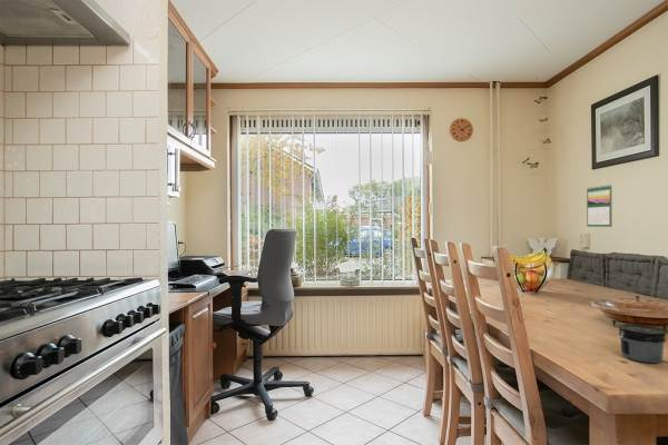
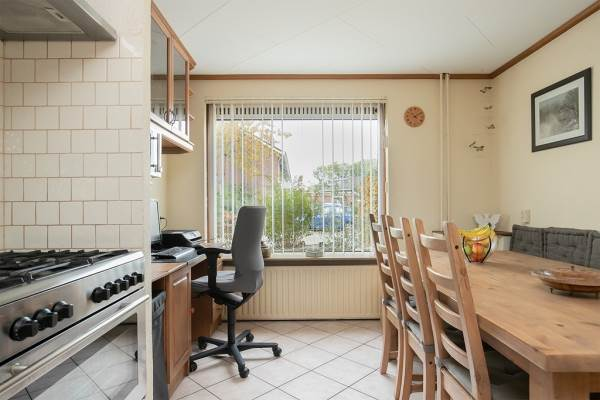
- jar (641, 343)
- calendar (598, 206)
